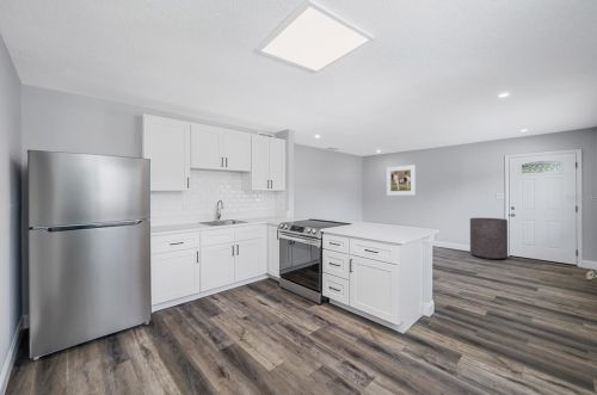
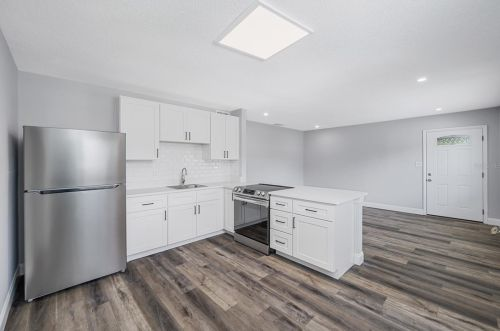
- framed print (400, 180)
- trash can (487, 237)
